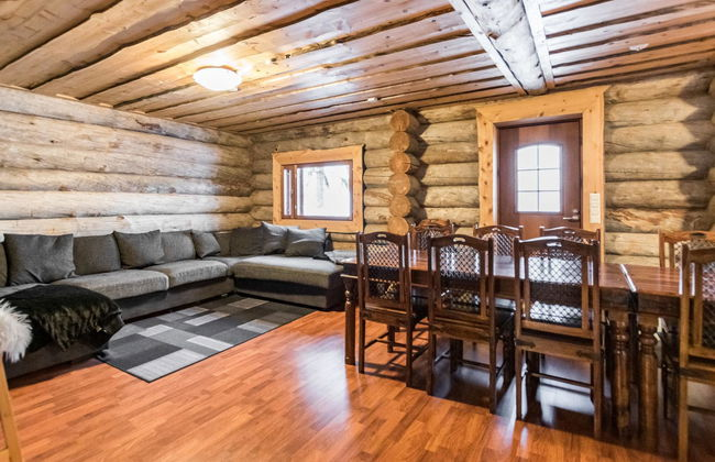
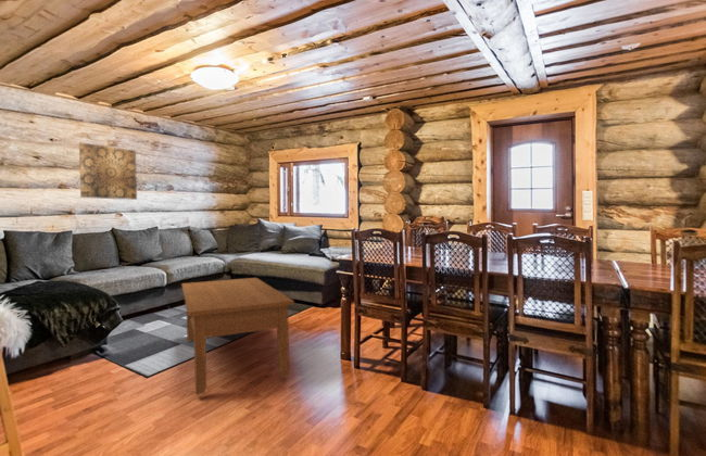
+ wall art (109, 173)
+ coffee table (230, 324)
